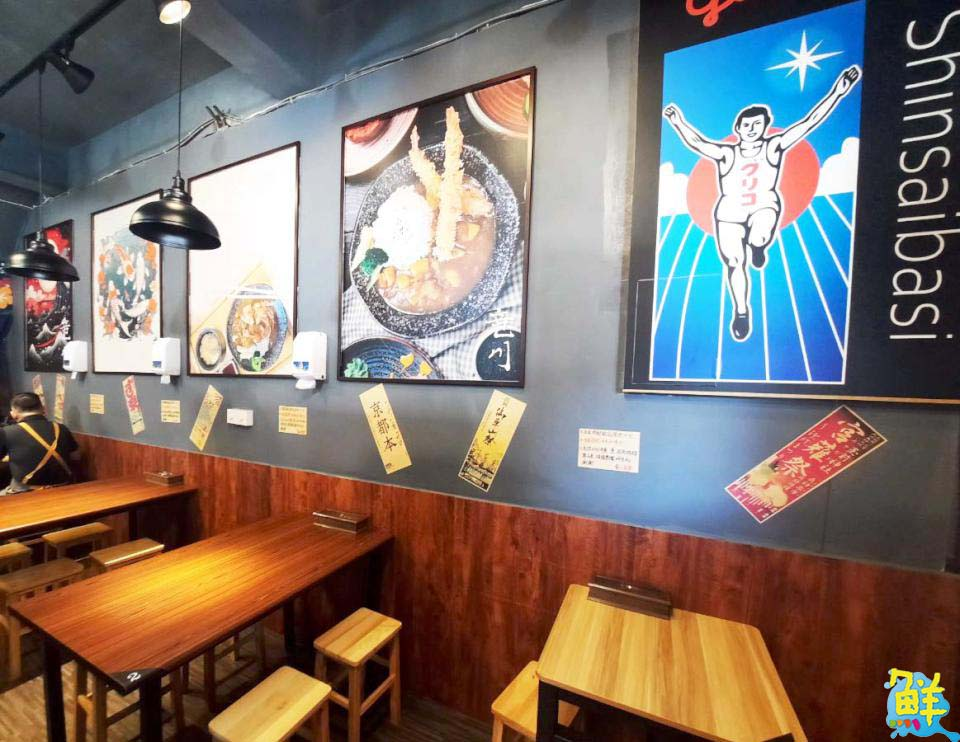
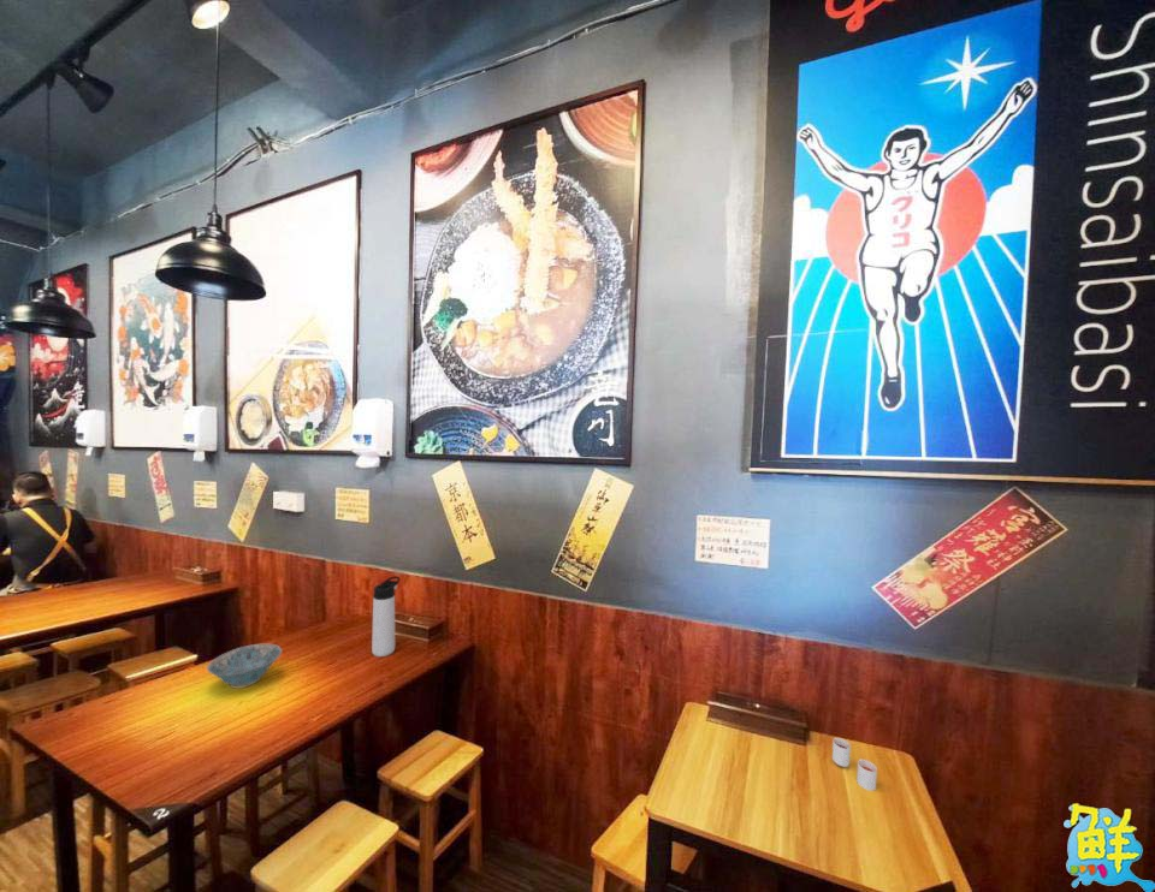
+ thermos bottle (386, 616)
+ ceramic bowl (245, 668)
+ drinking glass (848, 763)
